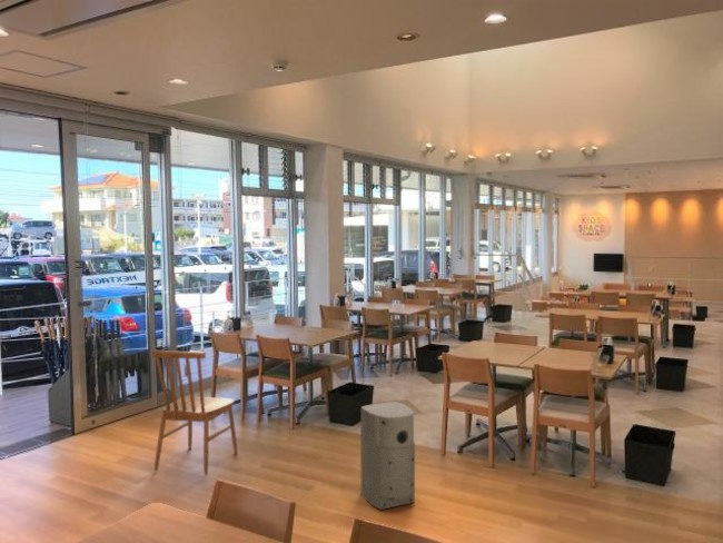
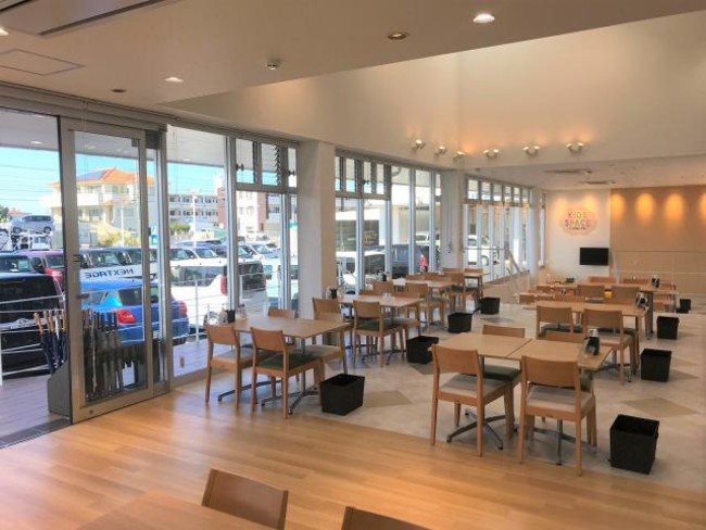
- air purifier (388, 454)
- dining chair (196, 404)
